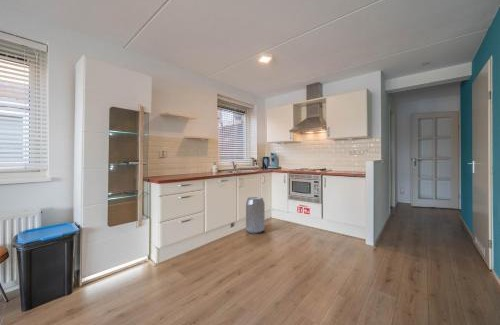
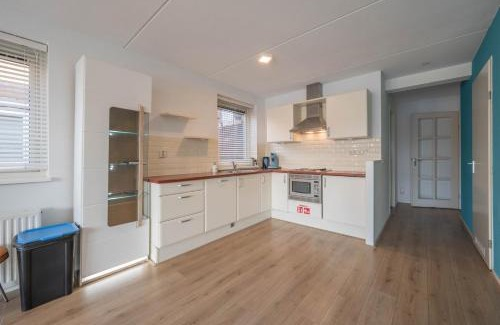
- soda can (255, 214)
